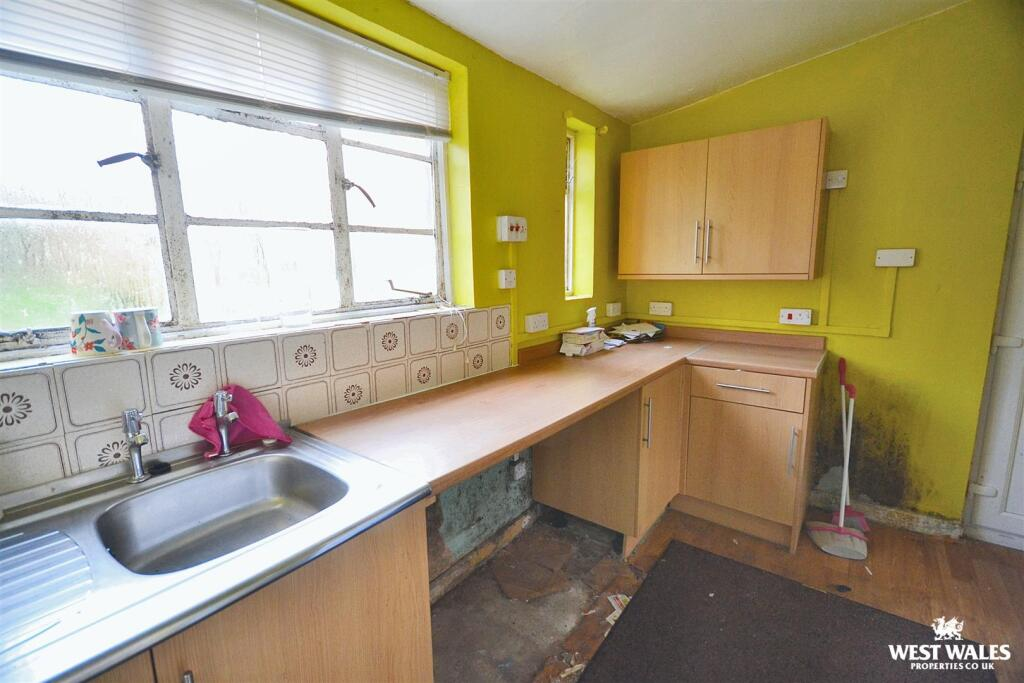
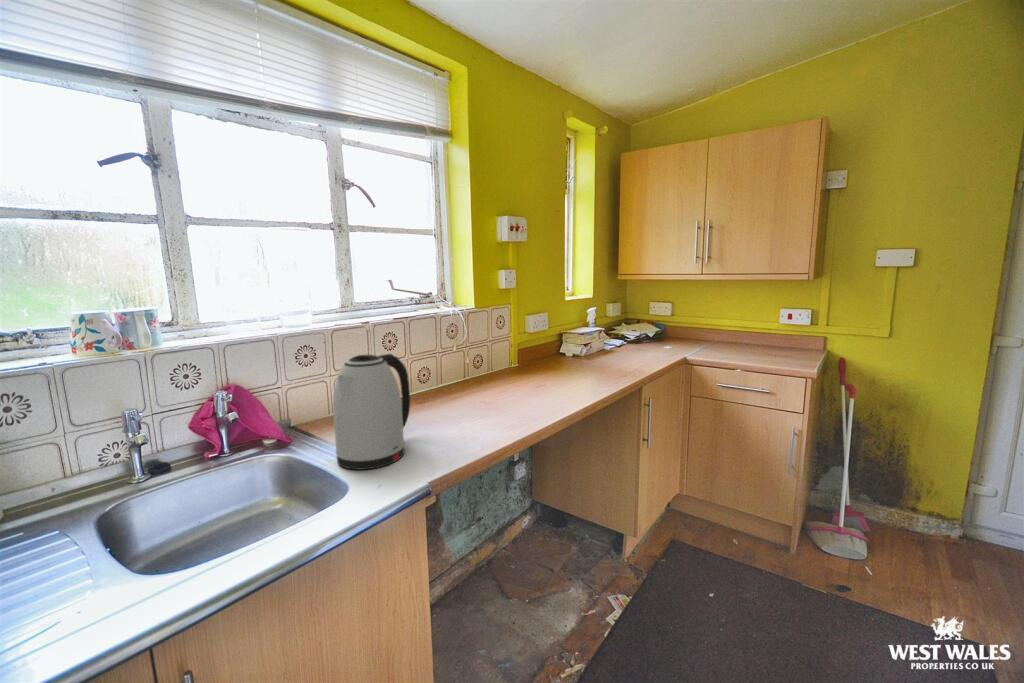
+ kettle (377, 402)
